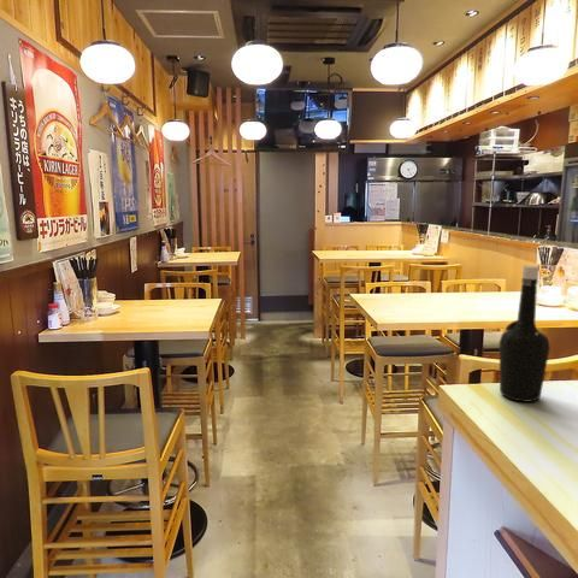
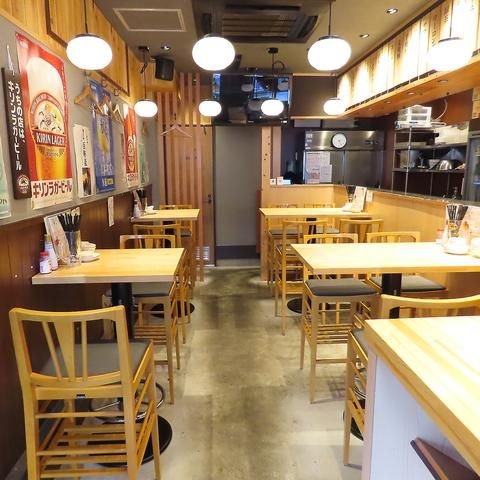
- bottle (525, 332)
